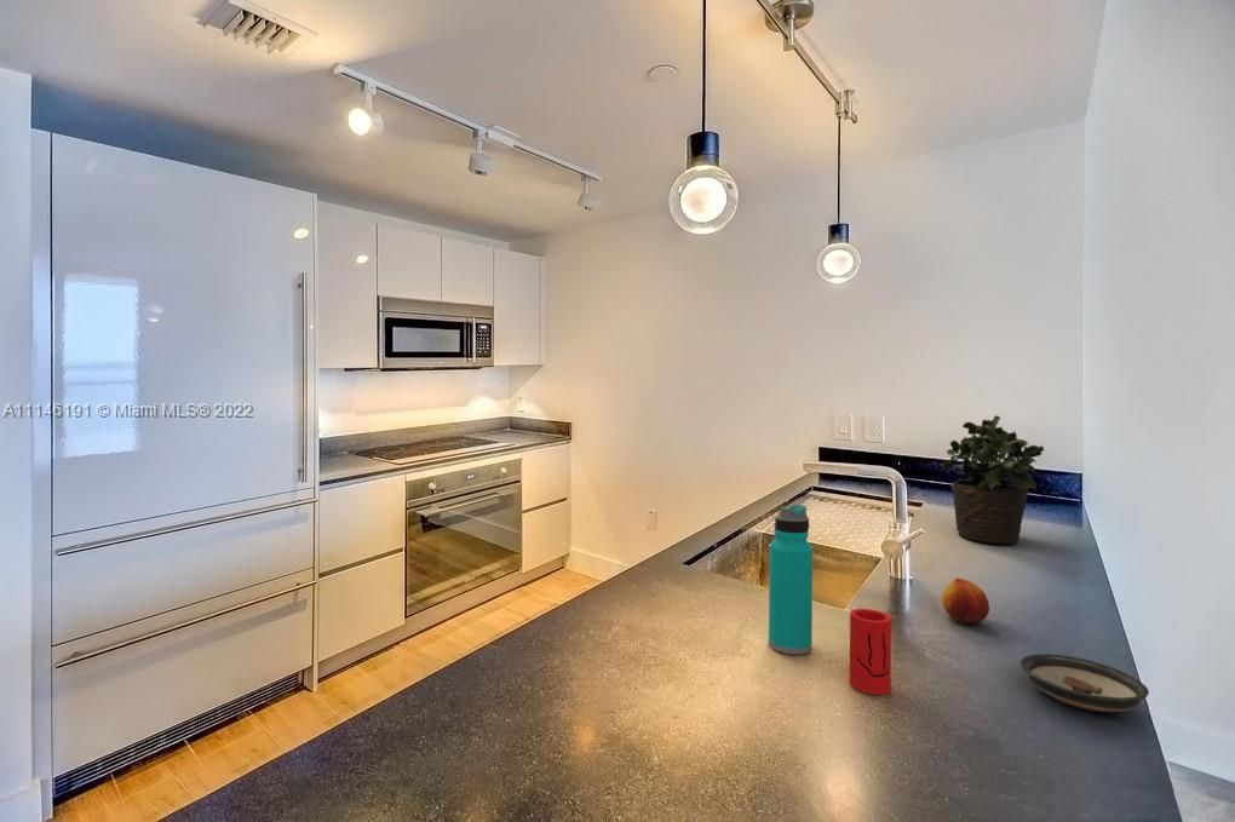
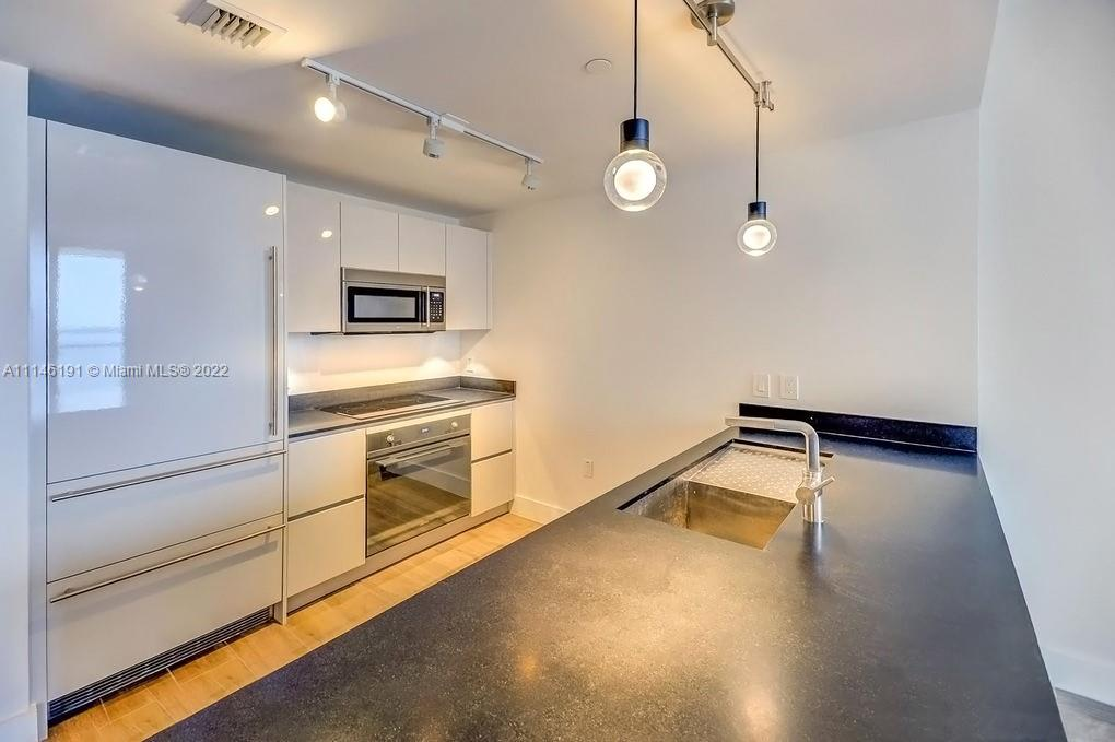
- water bottle (791, 576)
- cup (869, 650)
- fruit (964, 599)
- saucer (1080, 686)
- potted plant (992, 476)
